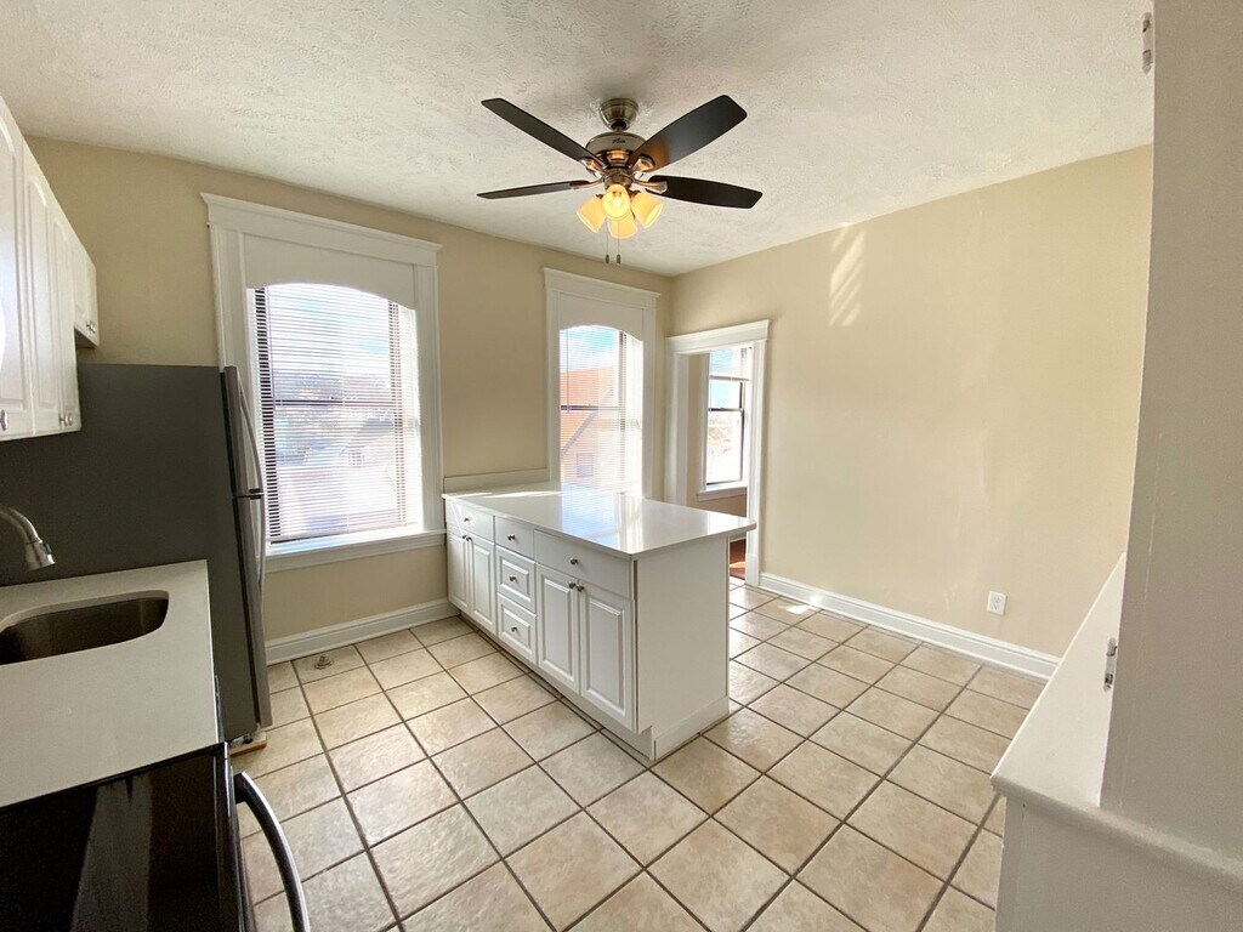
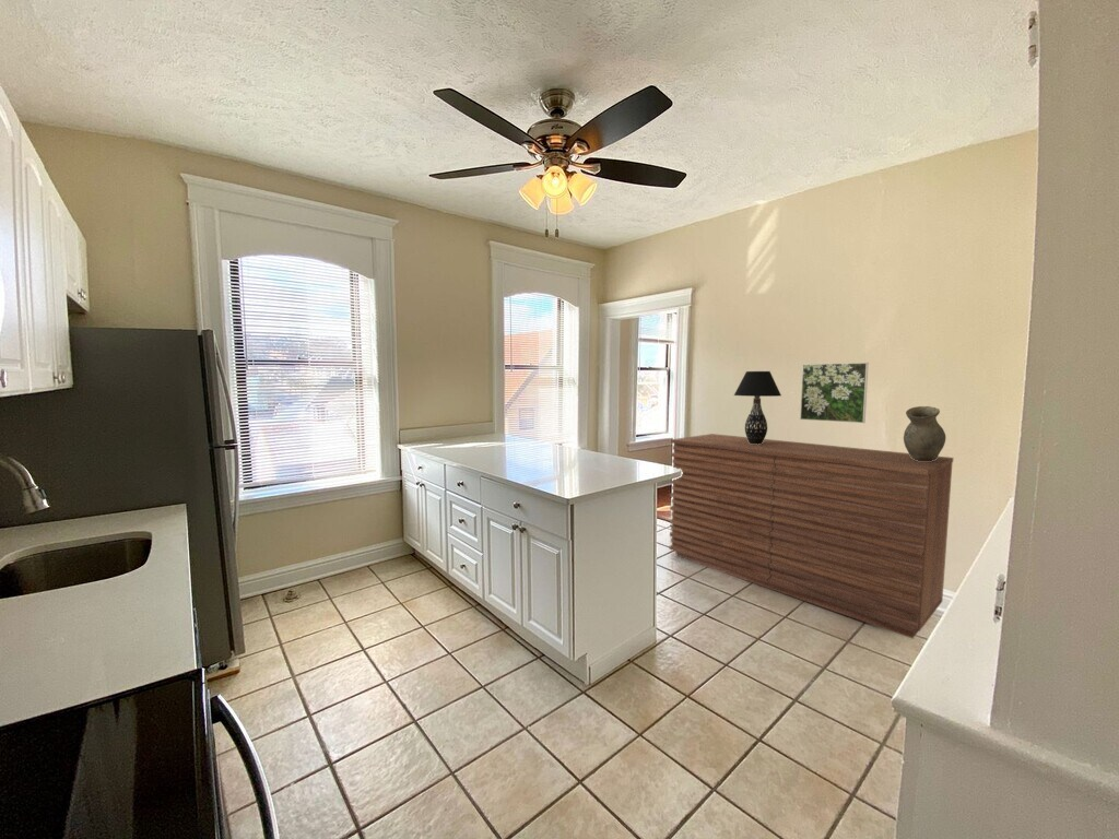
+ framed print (832, 392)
+ vase (923, 433)
+ table lamp (756, 406)
+ sideboard (790, 513)
